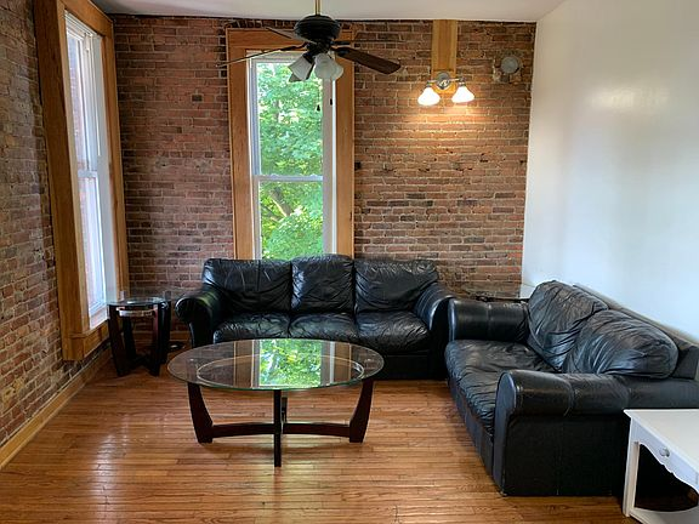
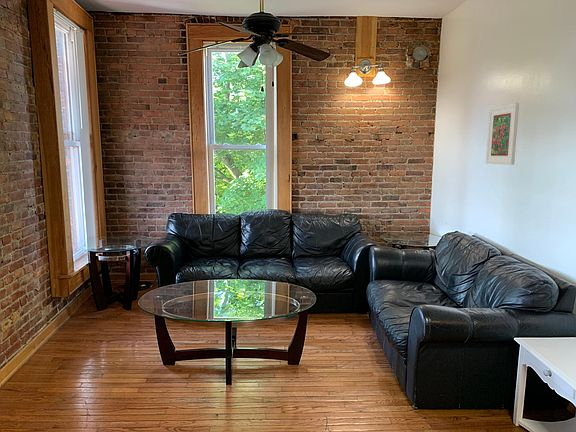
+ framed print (501, 135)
